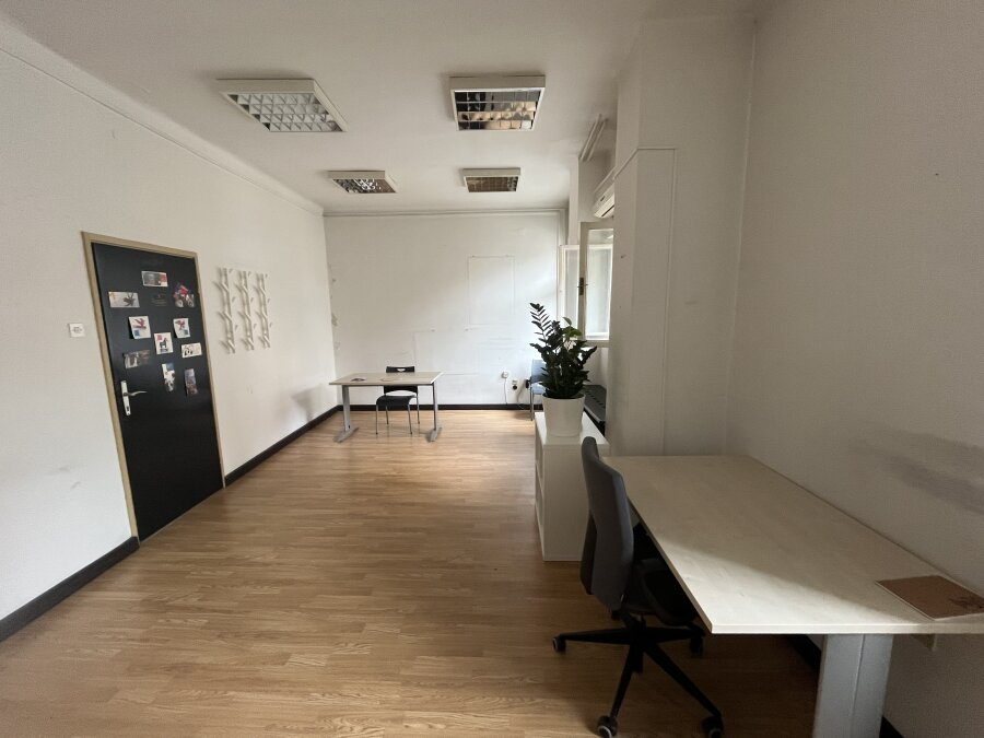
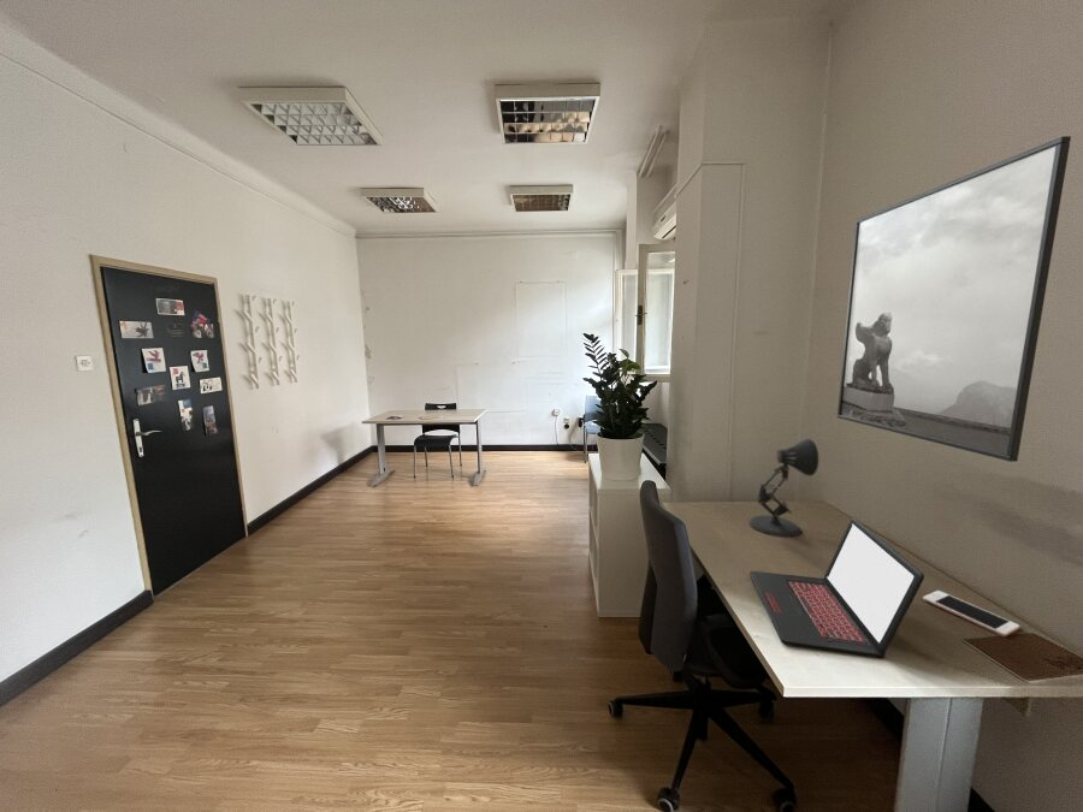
+ laptop (824, 575)
+ desk lamp (780, 482)
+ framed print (921, 316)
+ cell phone (967, 611)
